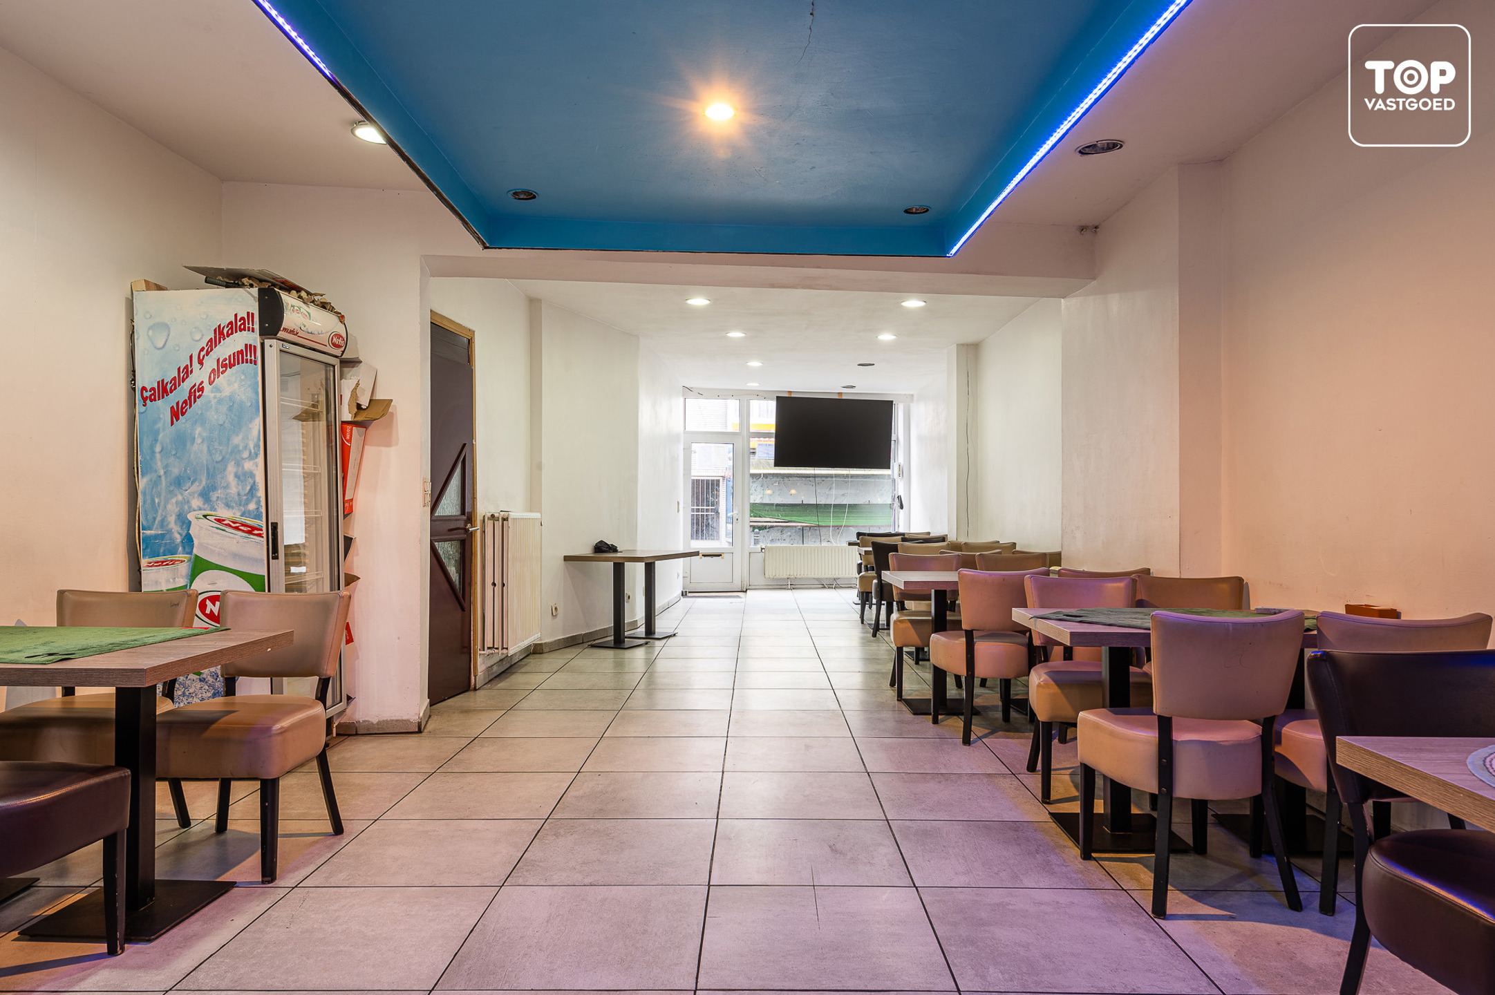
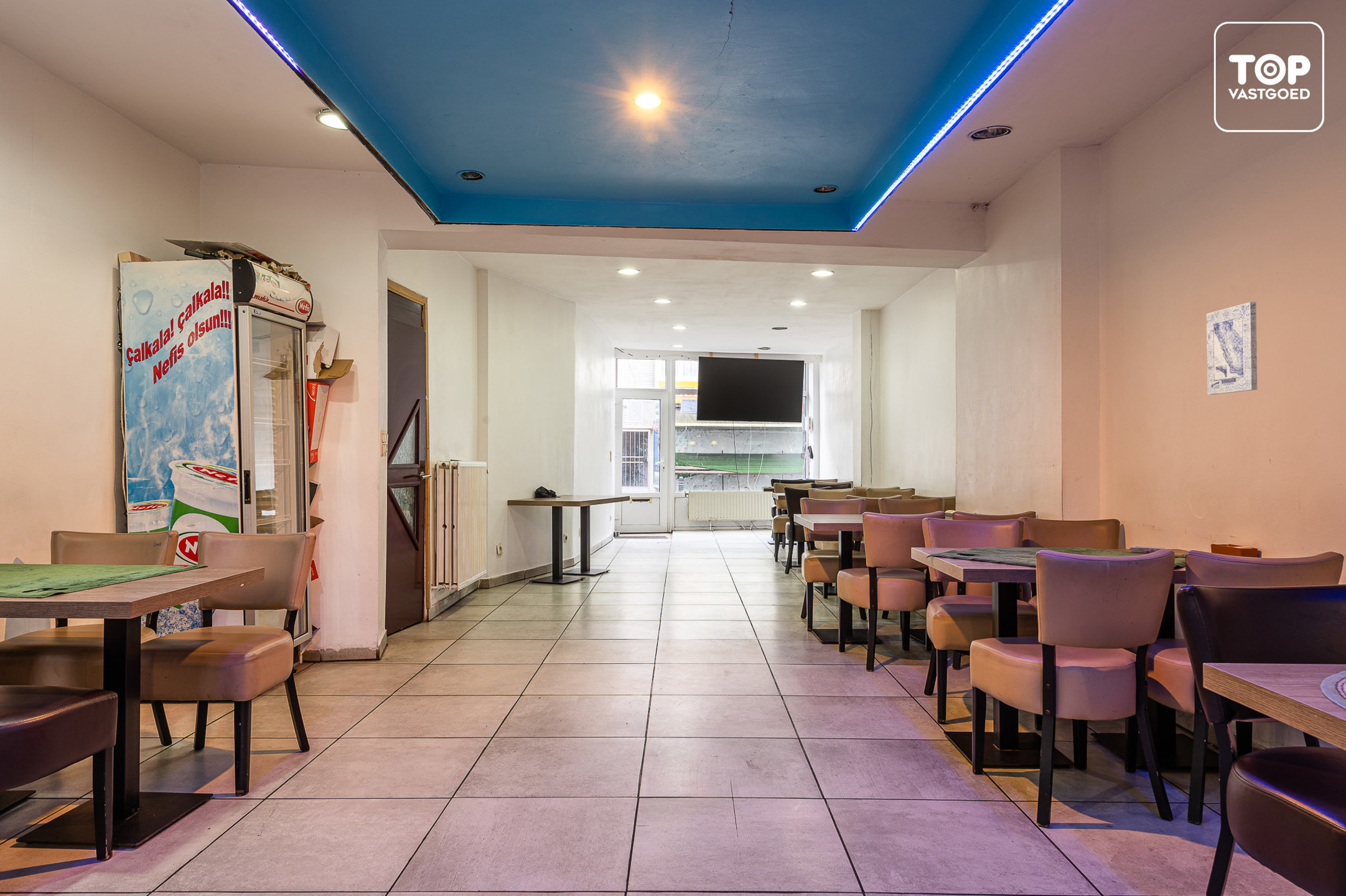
+ wall art (1230, 350)
